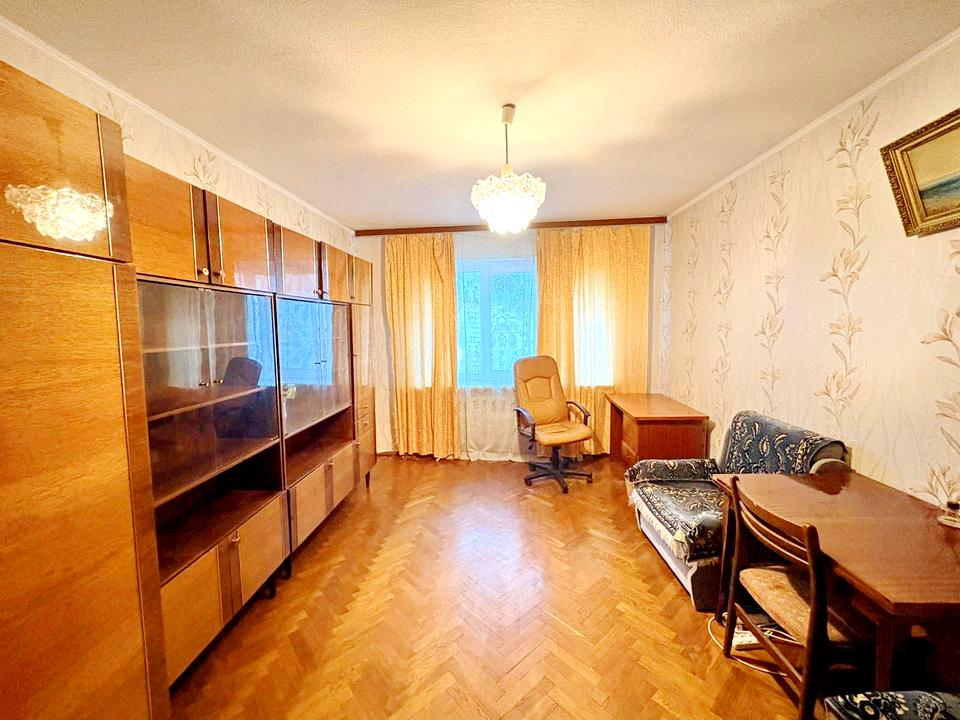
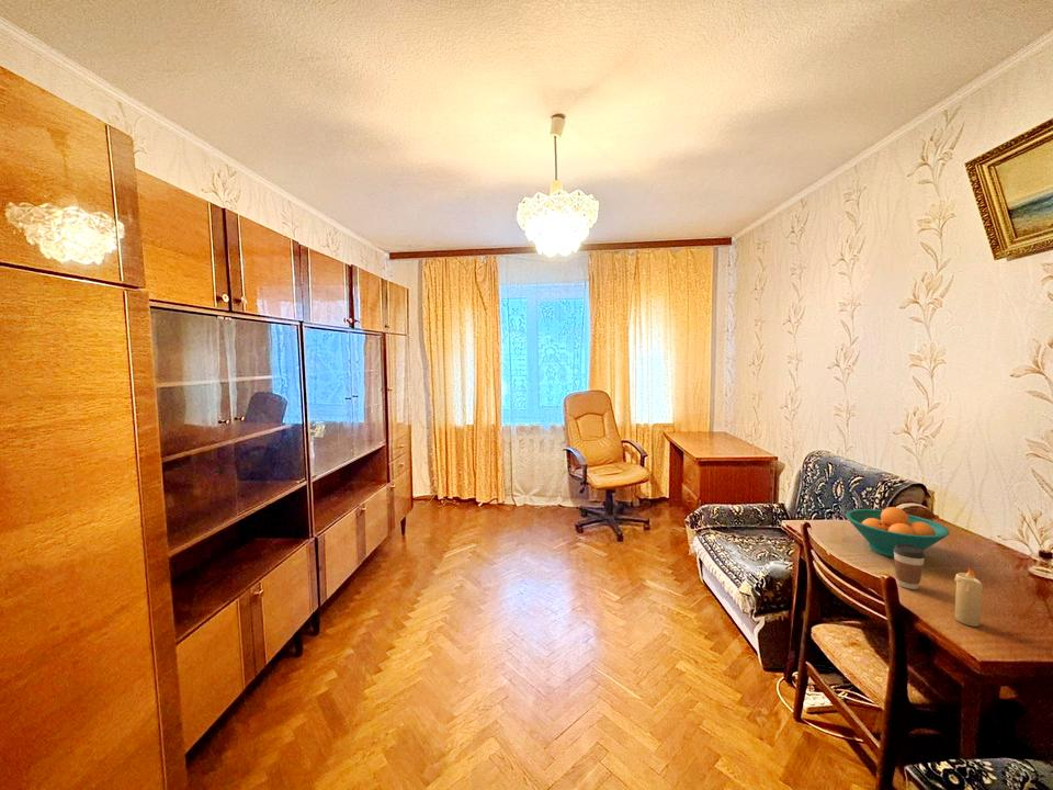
+ fruit bowl (894, 530)
+ coffee cup (908, 566)
+ candle (967, 594)
